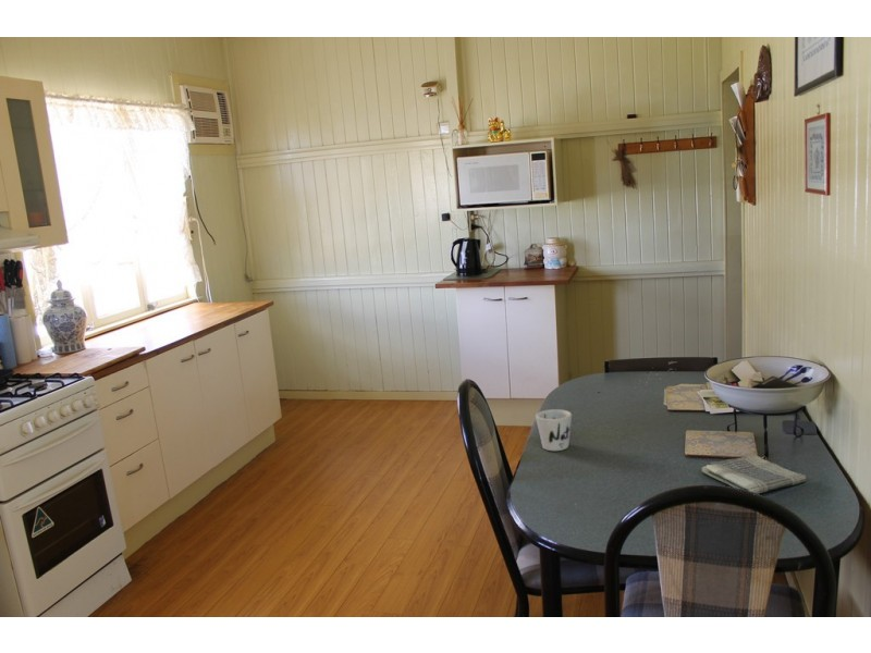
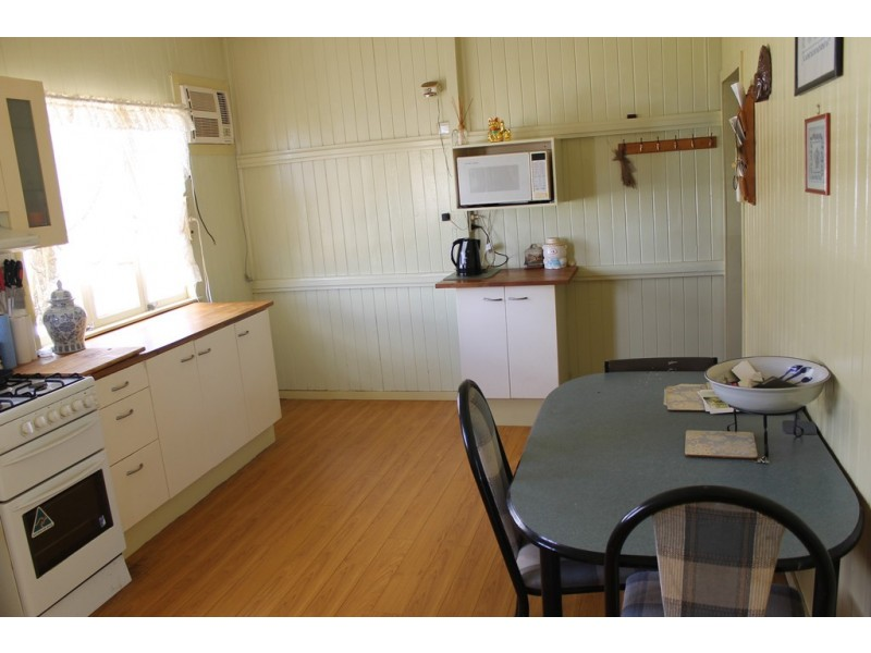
- mug (550, 428)
- dish towel (751, 471)
